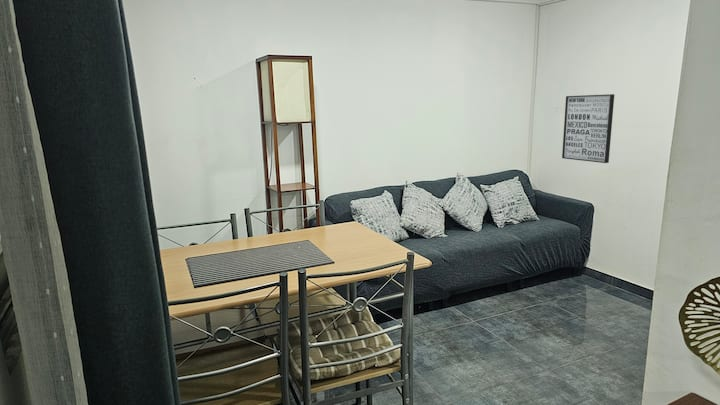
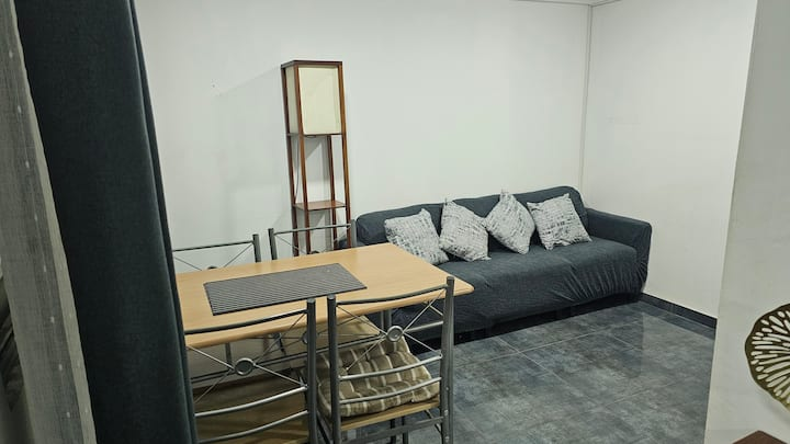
- wall art (586, 128)
